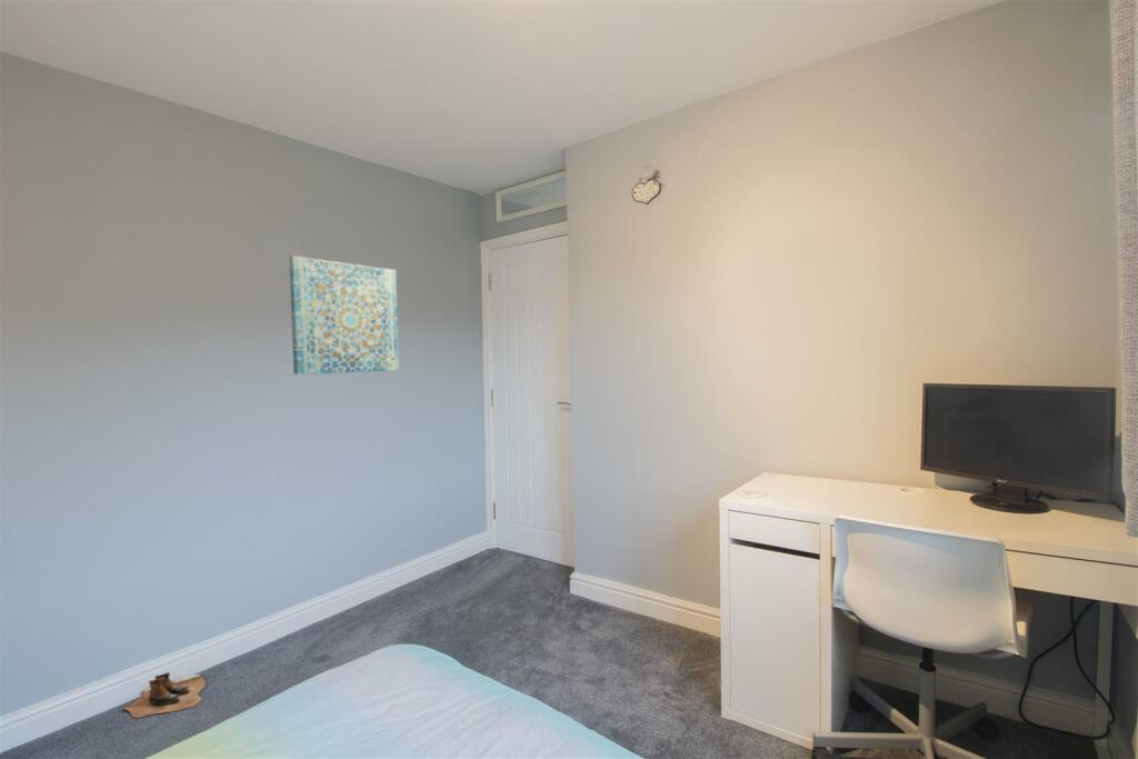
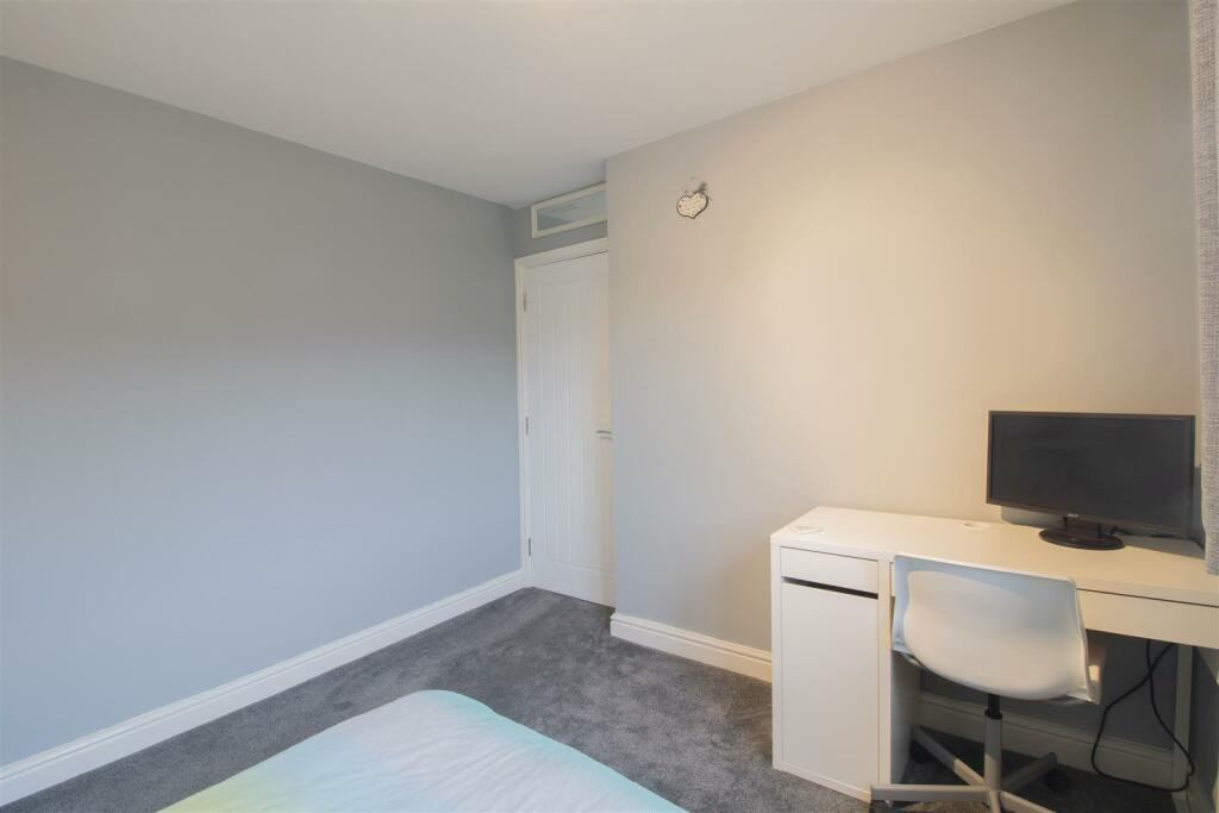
- boots (169, 686)
- wall art (348, 318)
